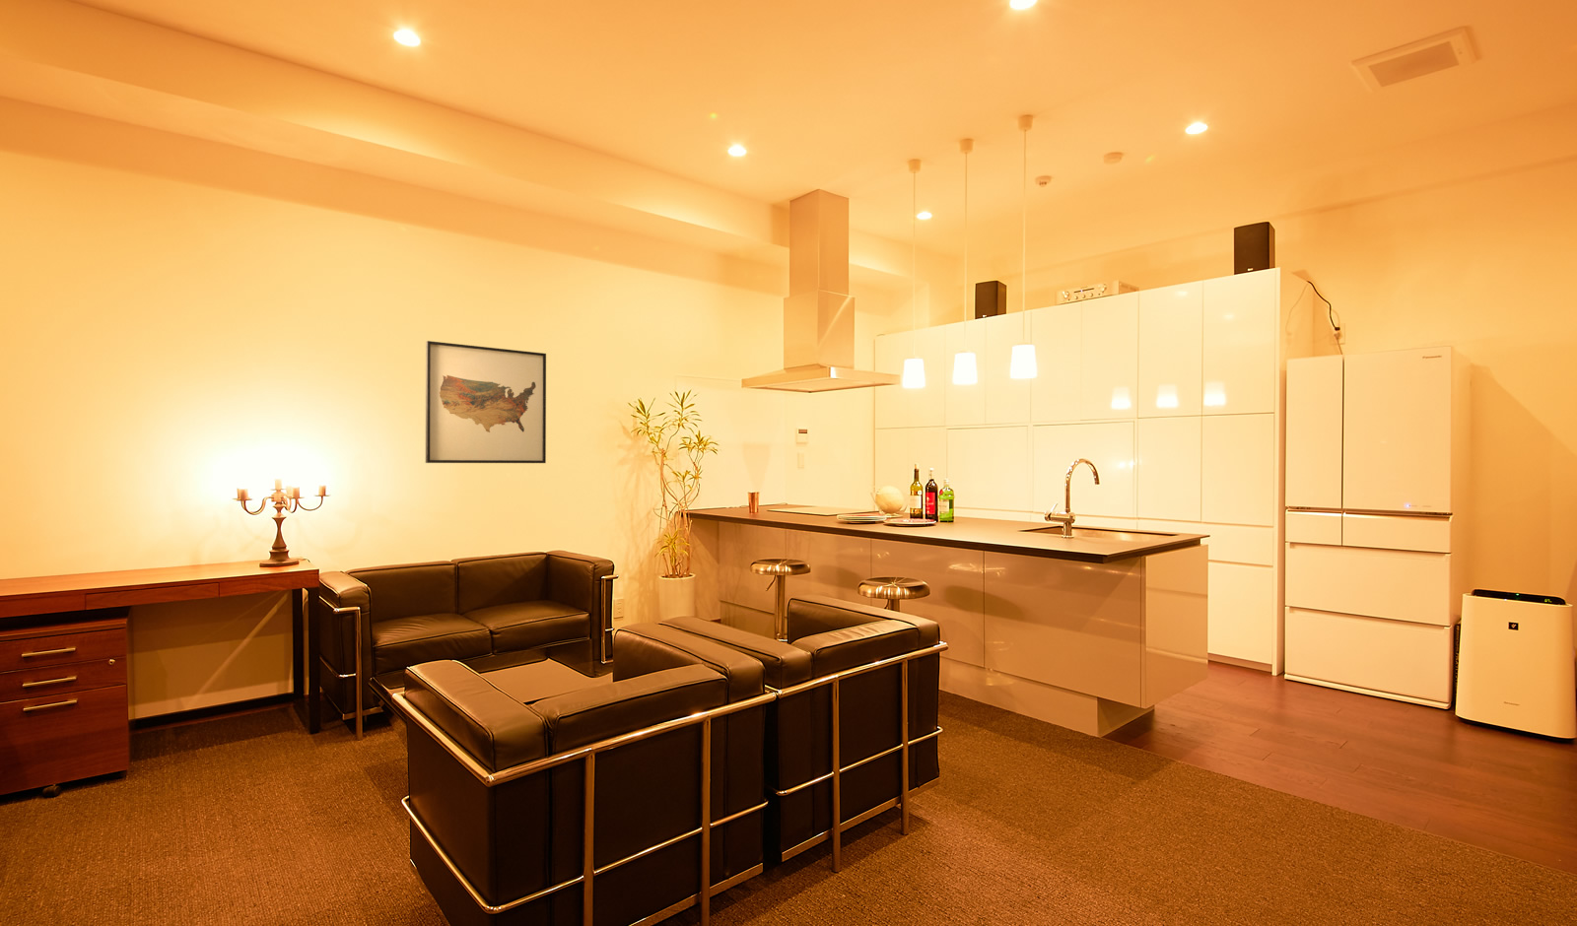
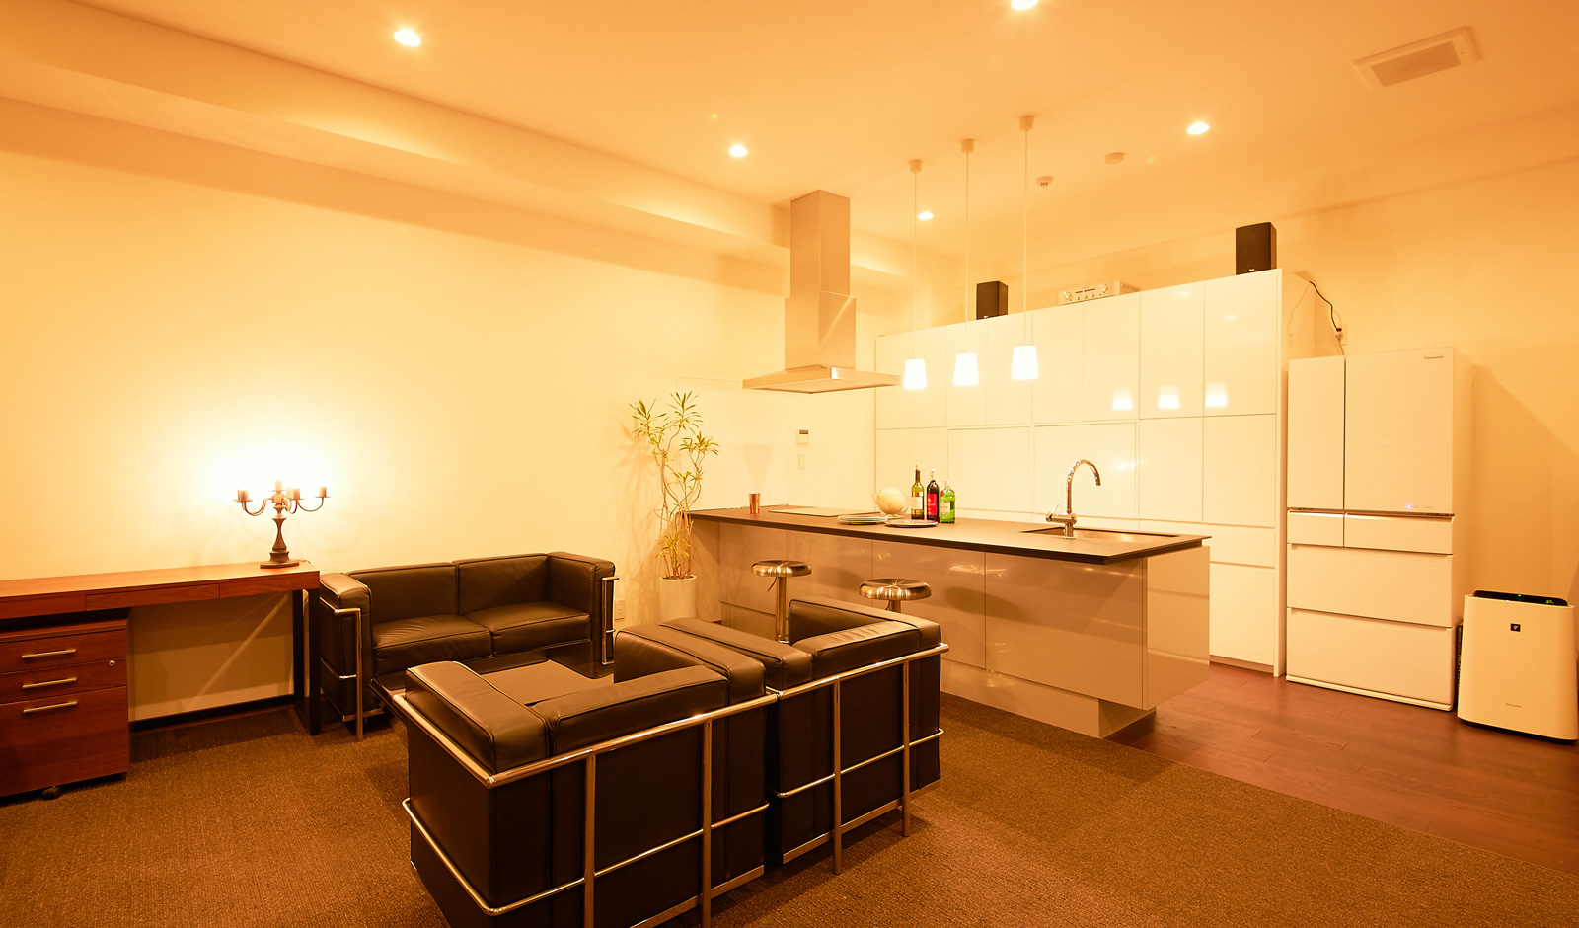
- wall art (487, 405)
